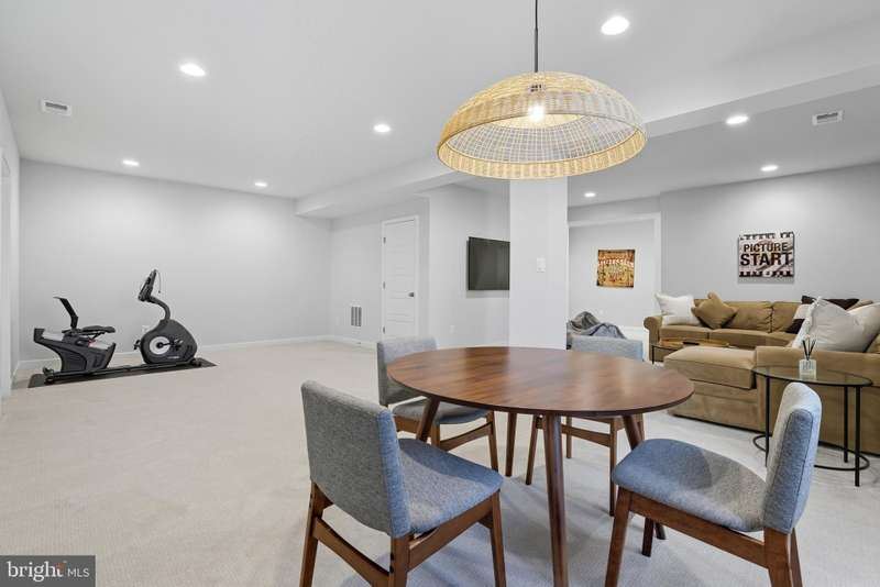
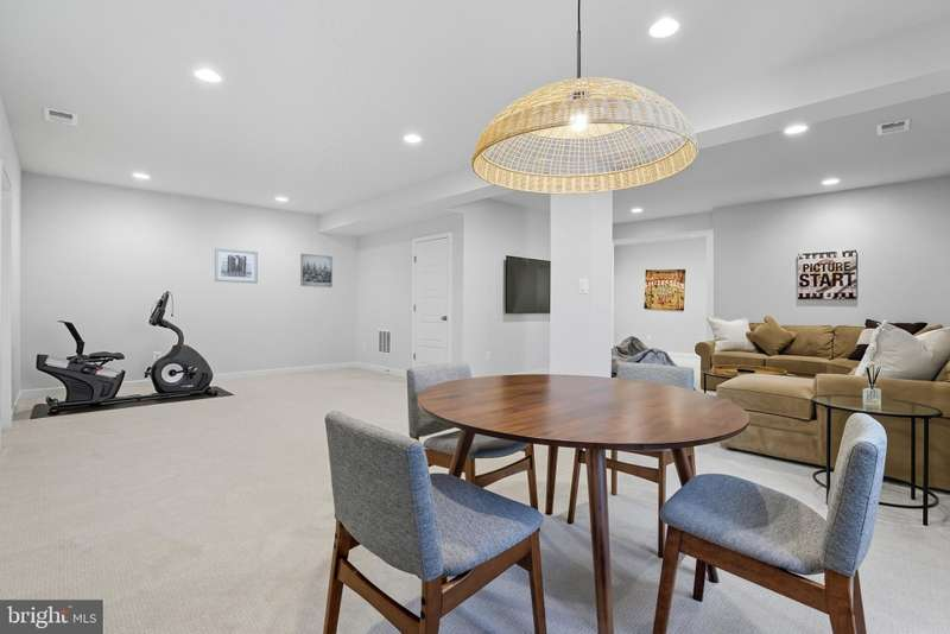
+ wall art (316, 271)
+ wall art (236, 266)
